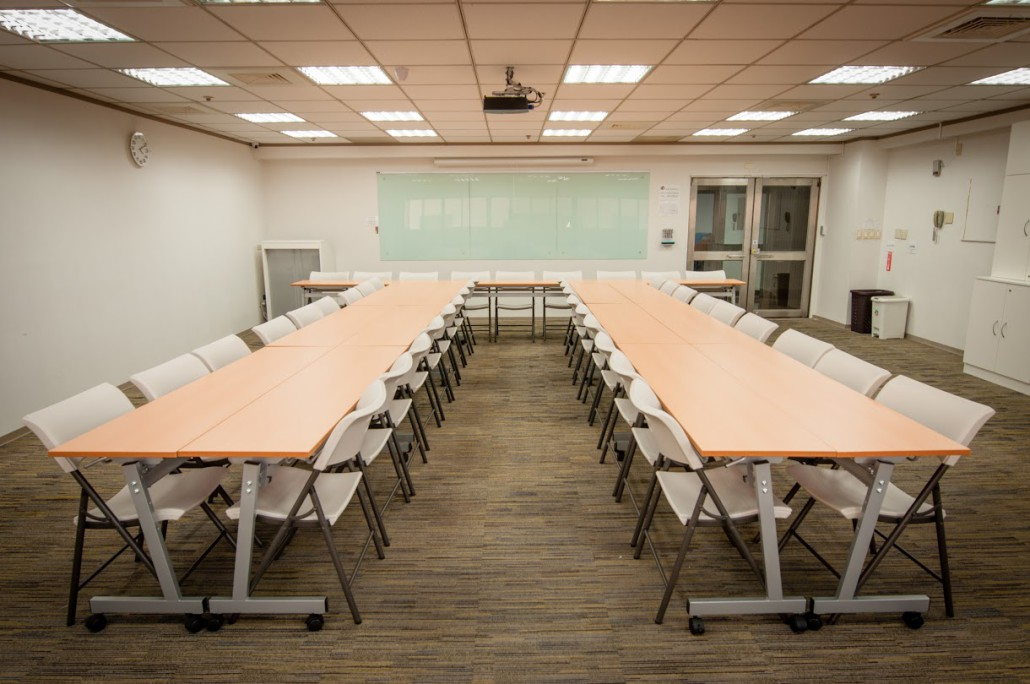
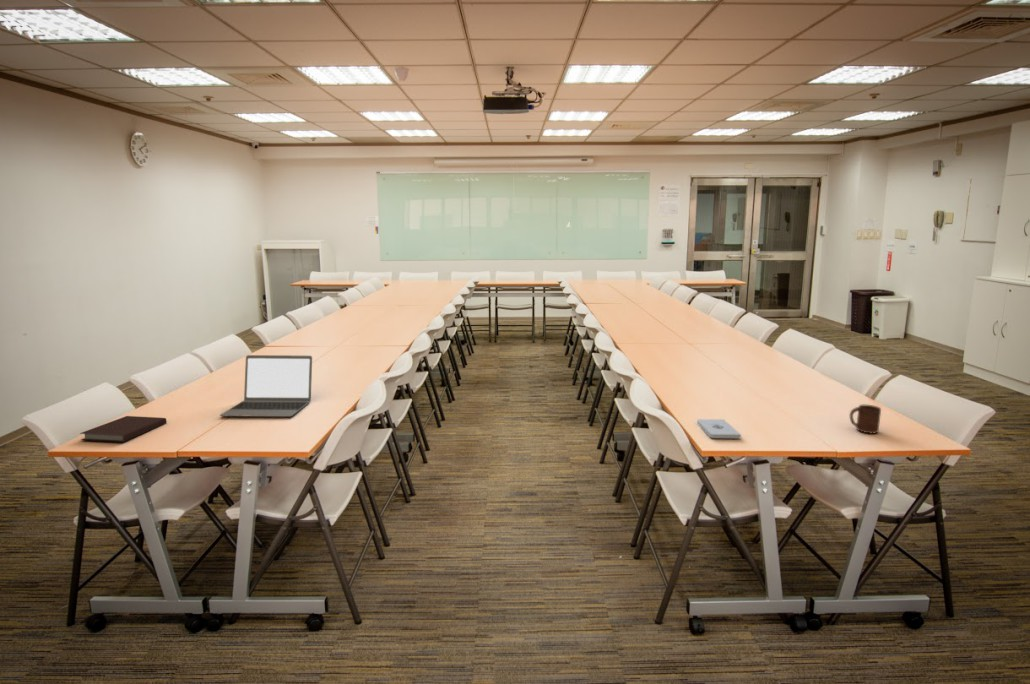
+ notebook (125, 428)
+ notepad (717, 428)
+ cup (865, 419)
+ laptop (267, 384)
